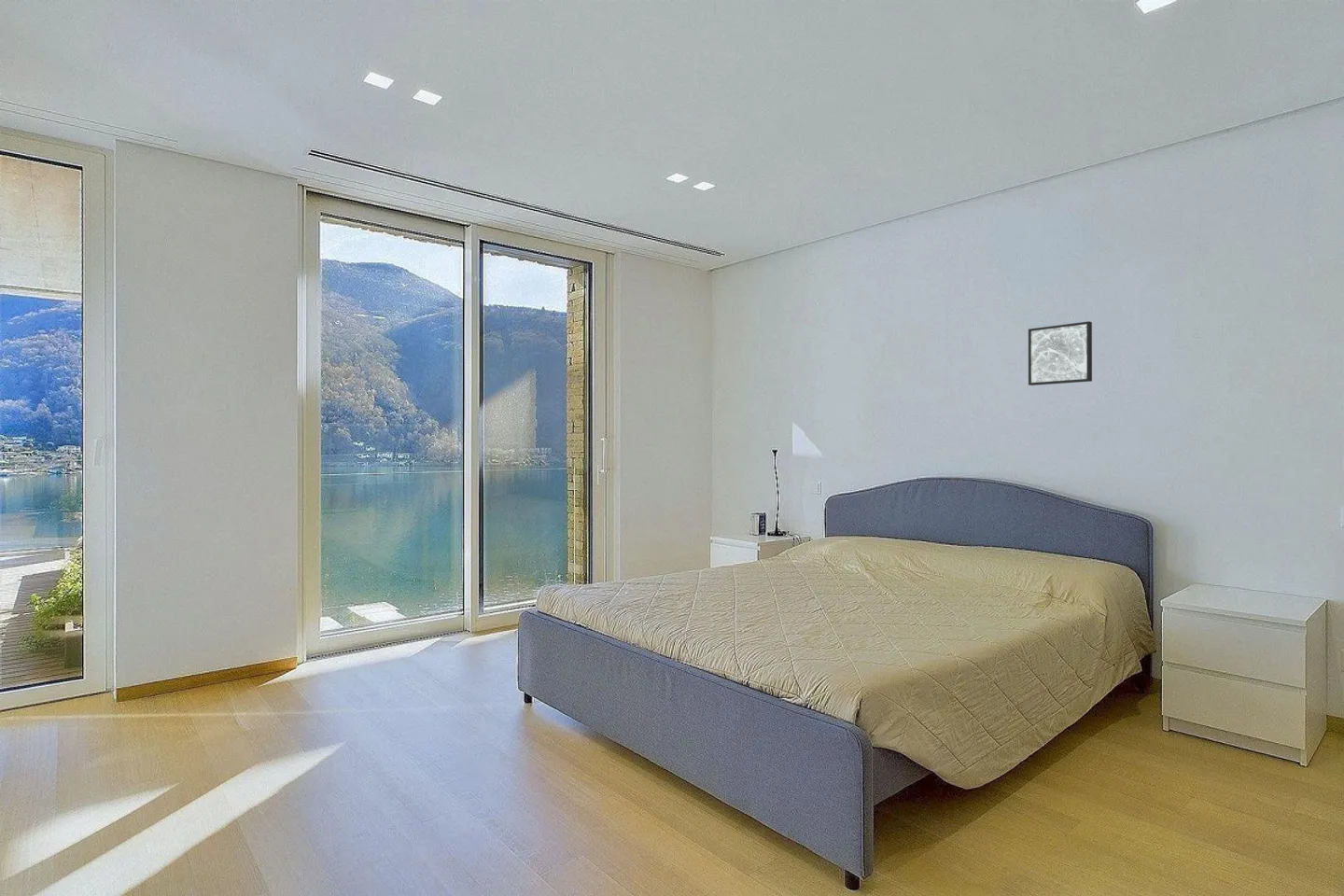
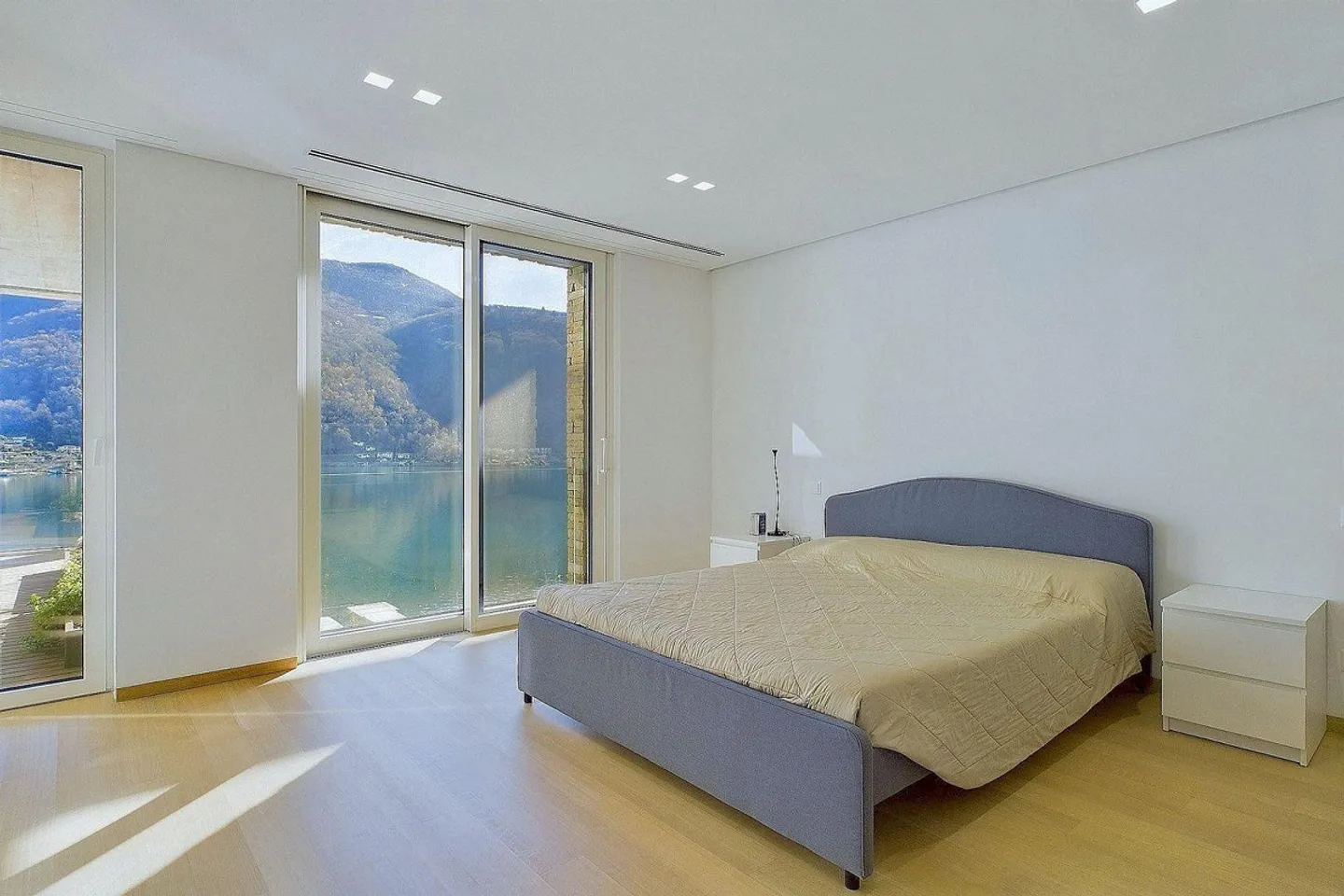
- wall art (1058, 354)
